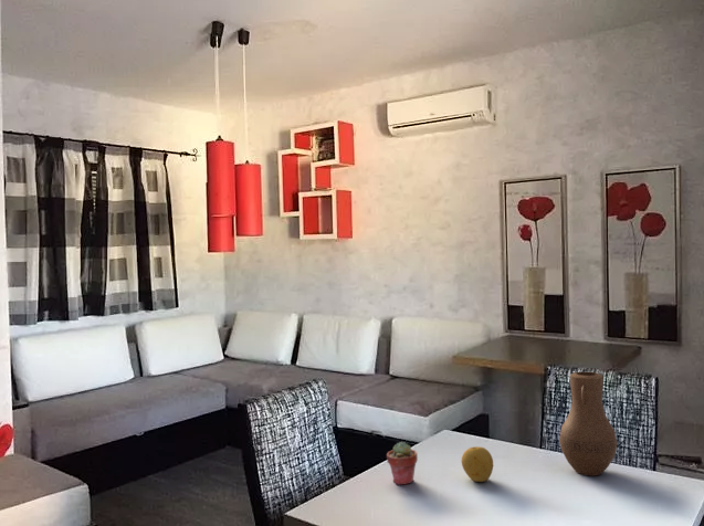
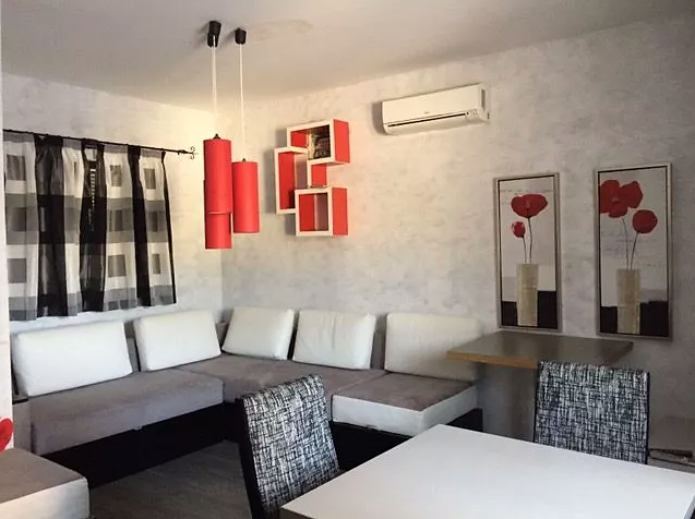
- fruit (477, 463)
- potted succulent (402, 461)
- vase (587, 422)
